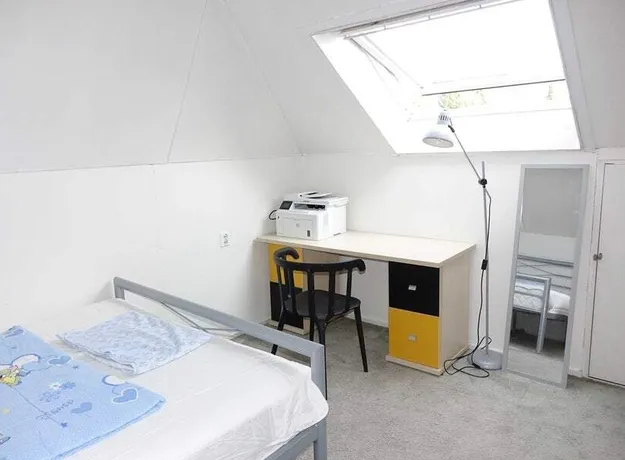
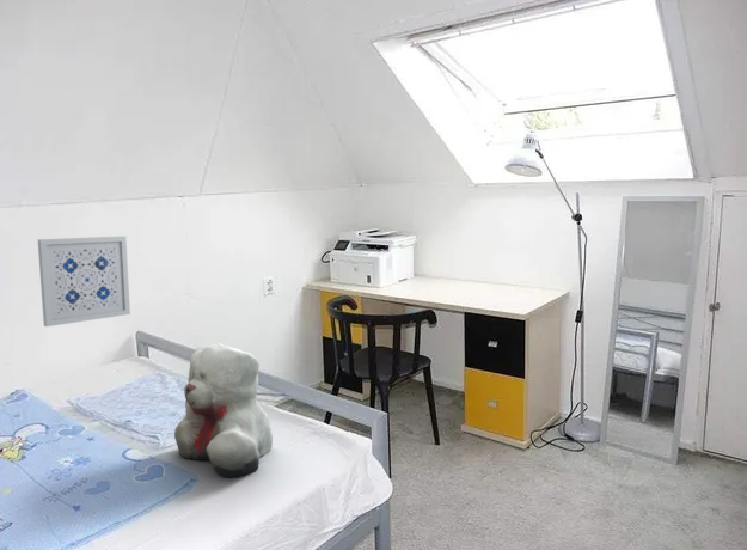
+ teddy bear (224, 401)
+ wall art (86, 279)
